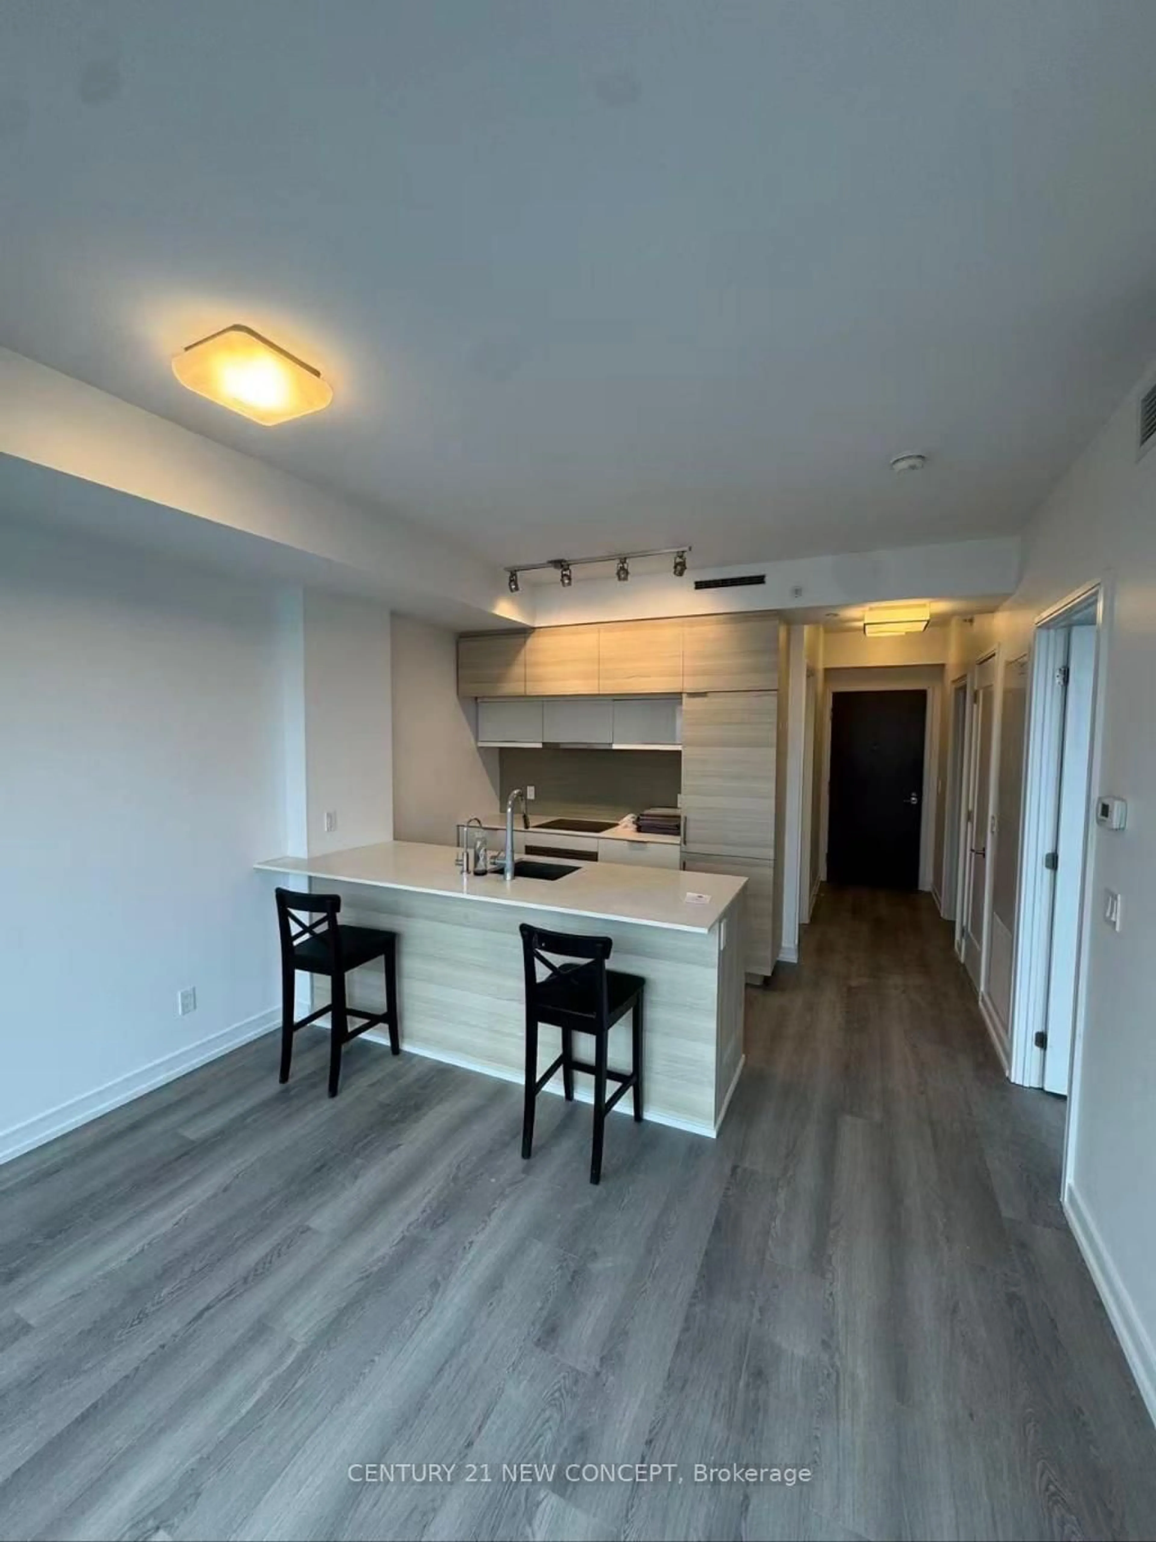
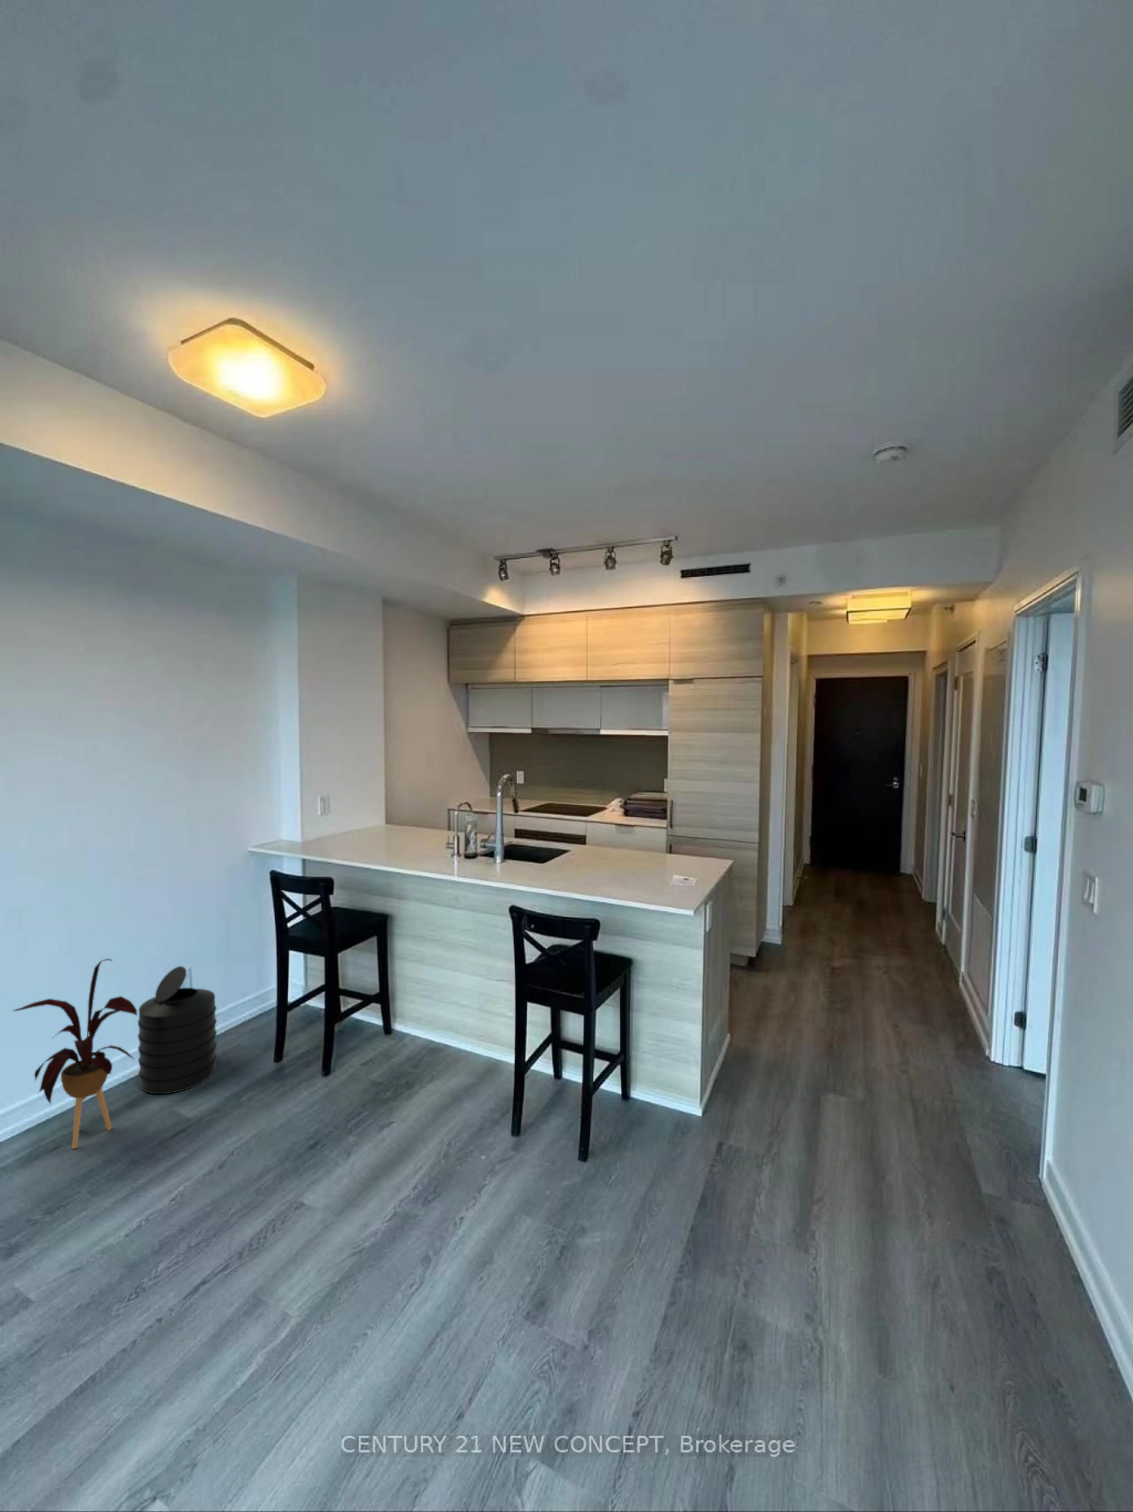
+ house plant (77, 1054)
+ trash can (177, 1021)
